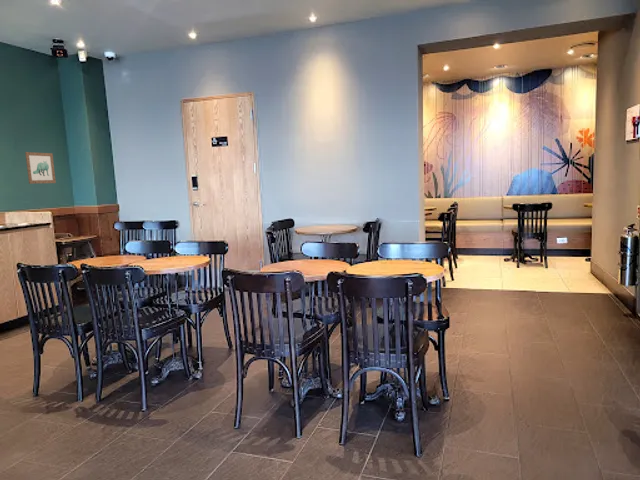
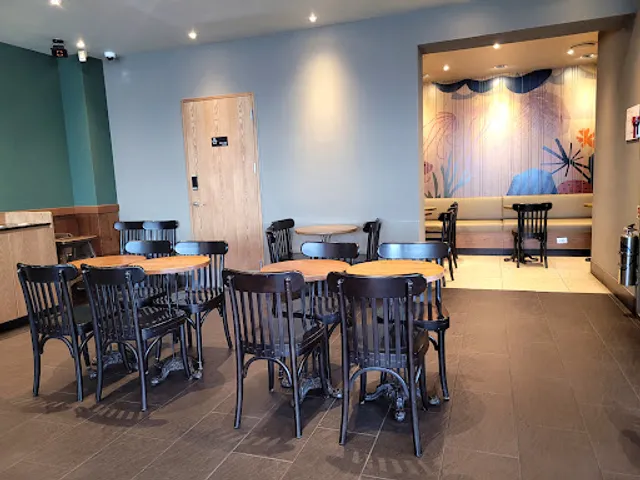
- wall art (41, 168)
